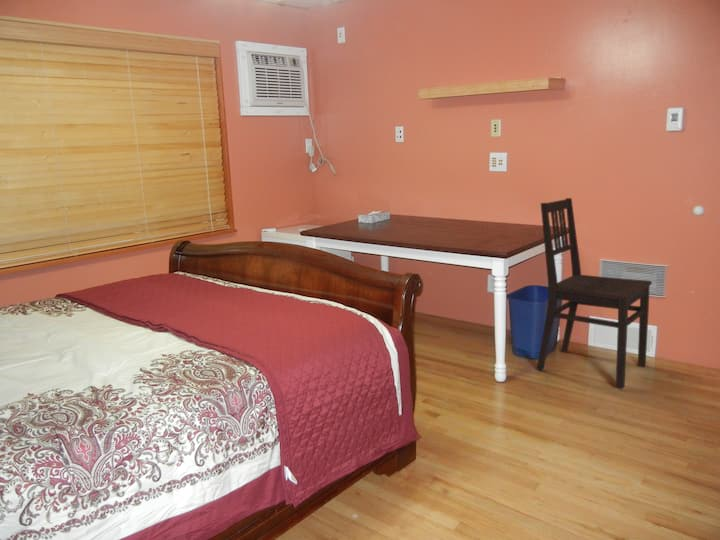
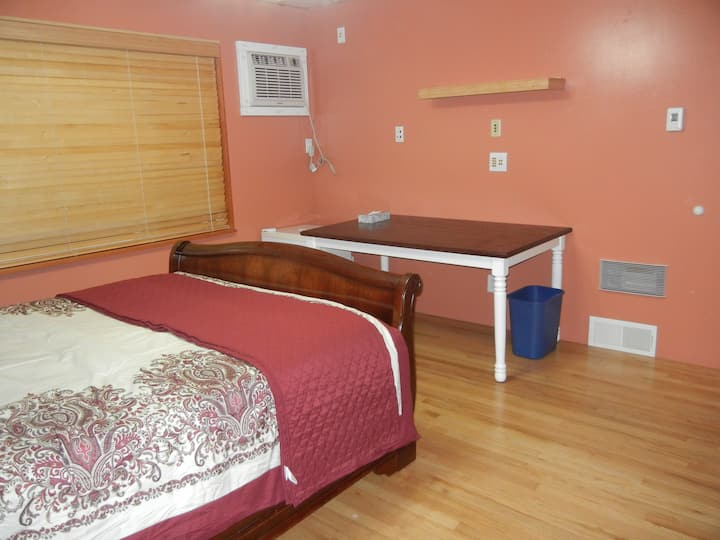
- dining chair (594, 287)
